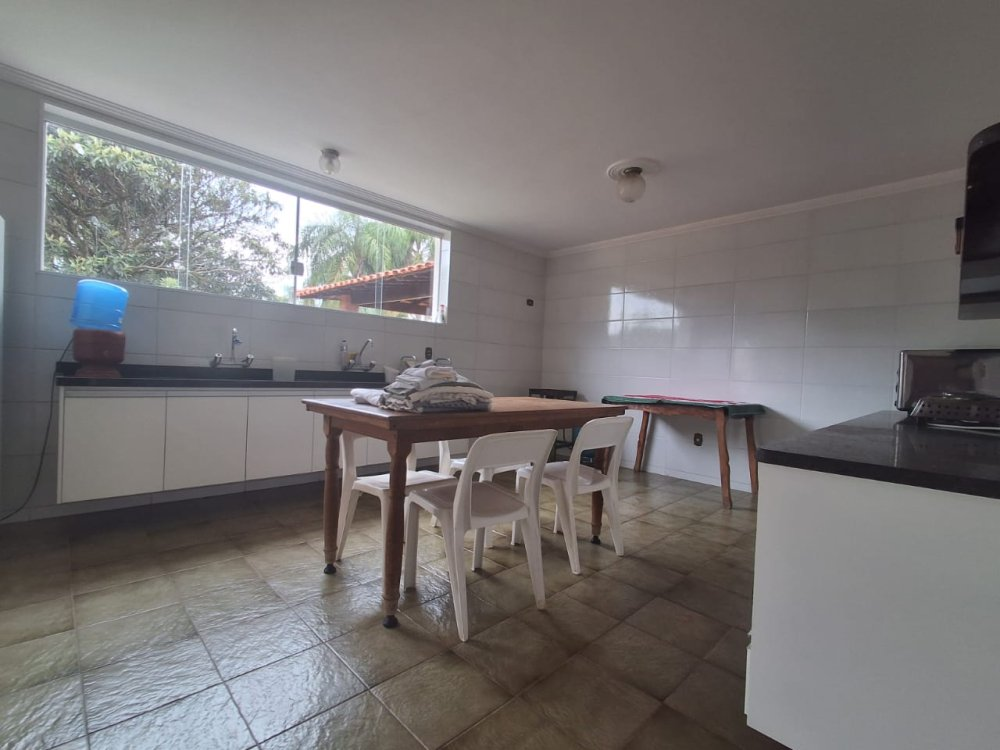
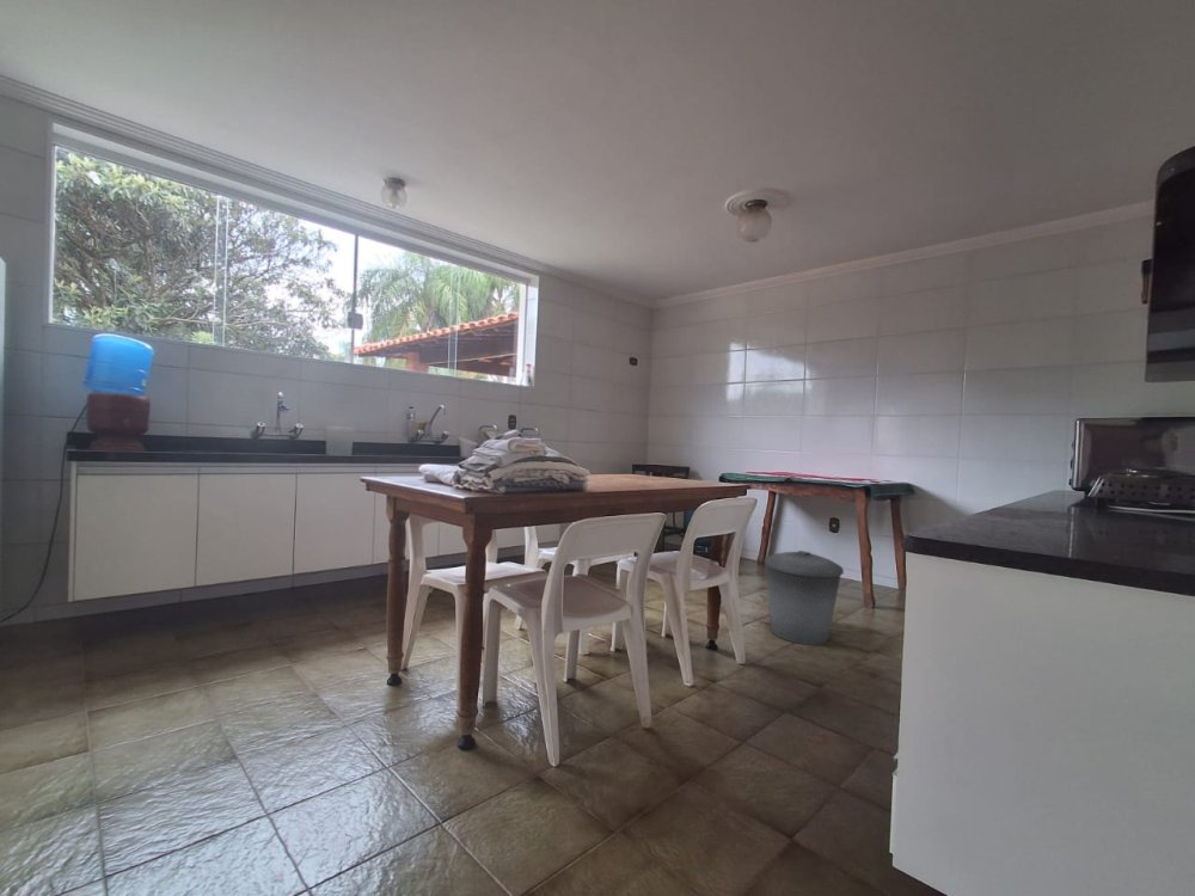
+ trash can (801, 593)
